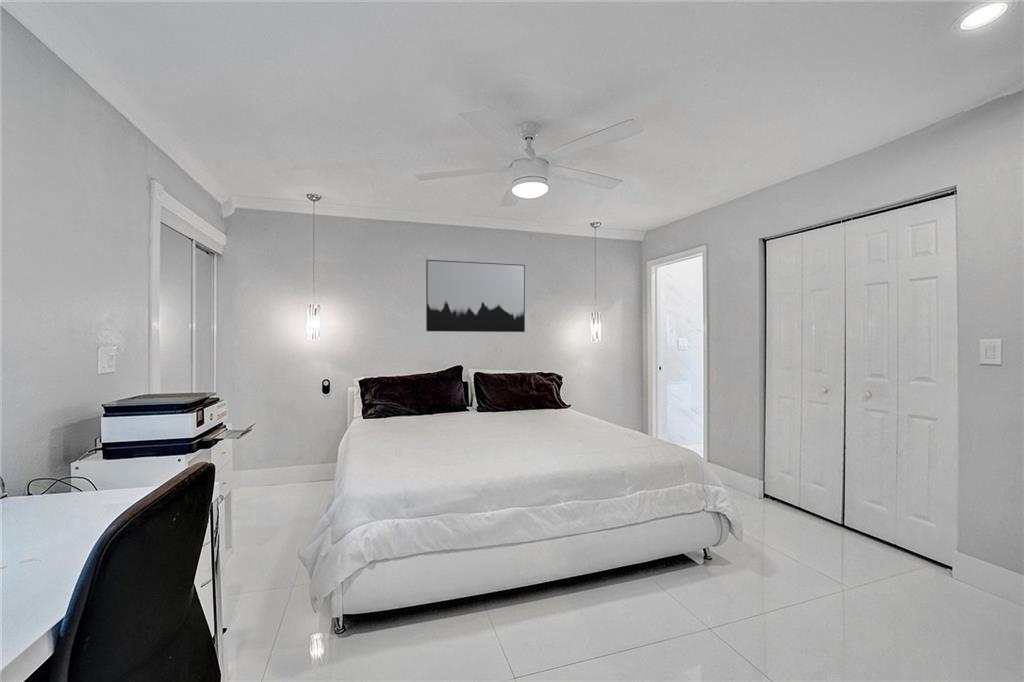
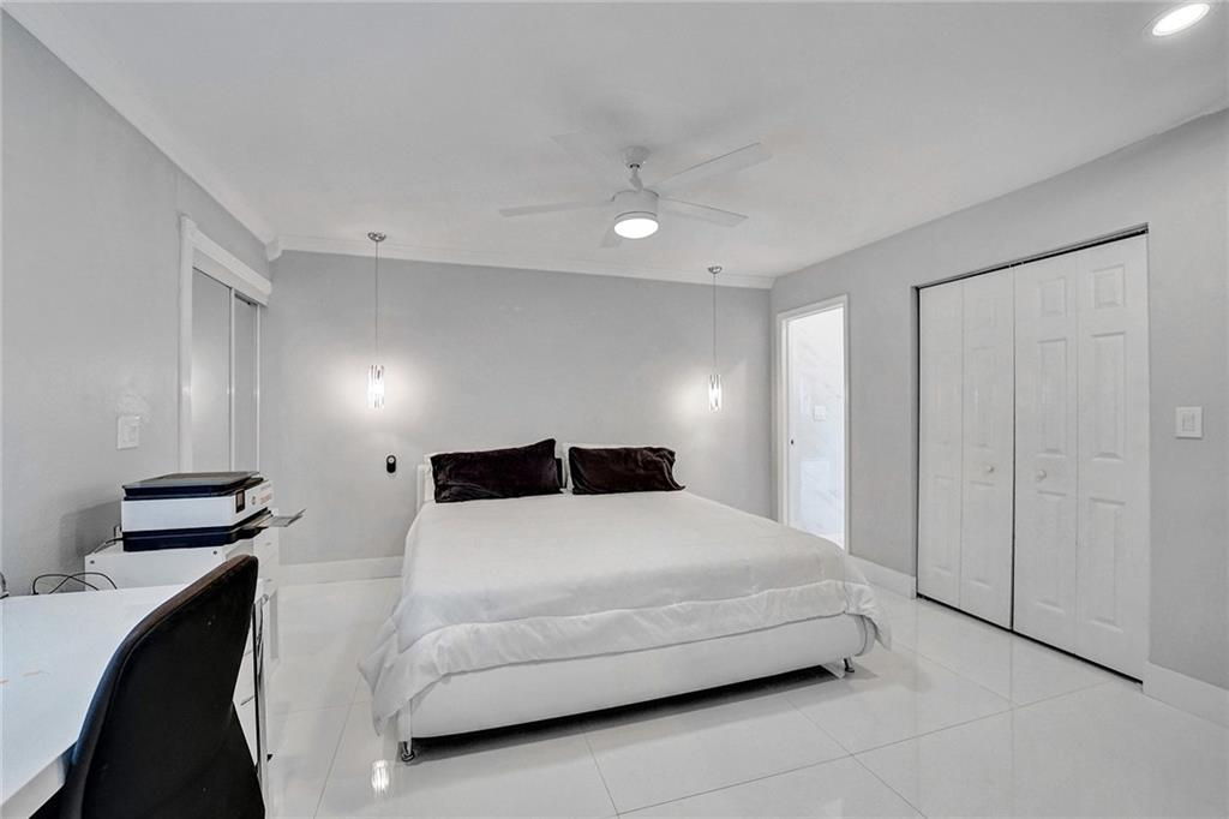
- wall art (477, 297)
